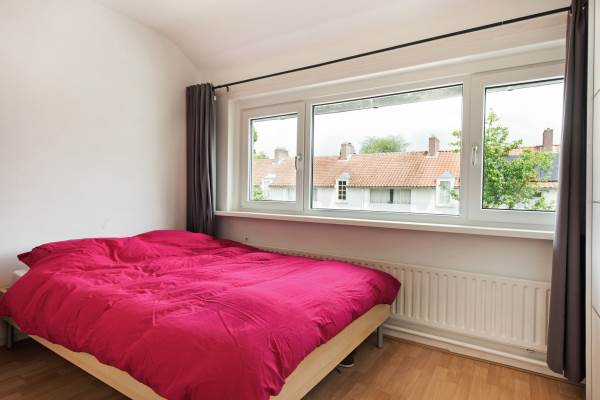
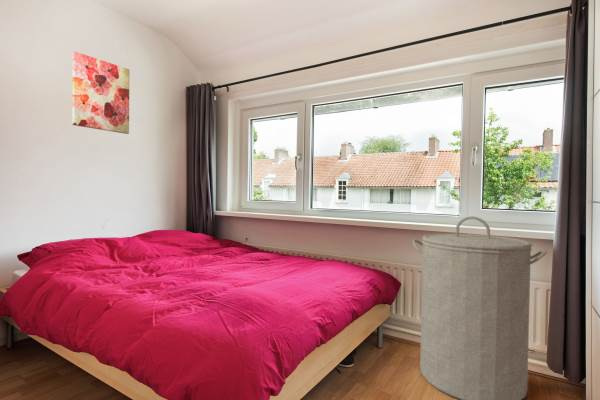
+ wall art (102, 95)
+ laundry hamper (472, 297)
